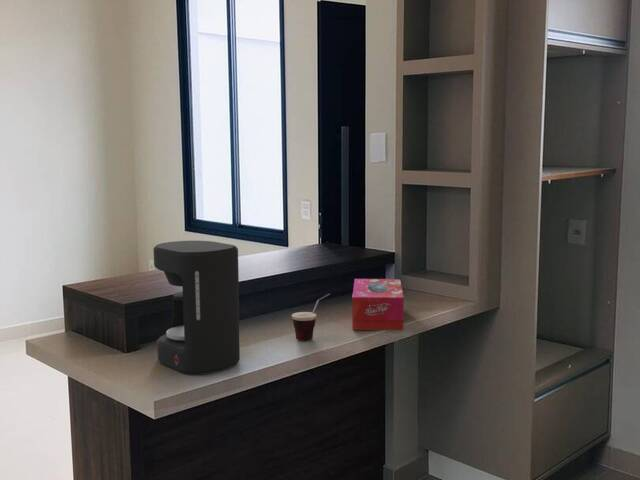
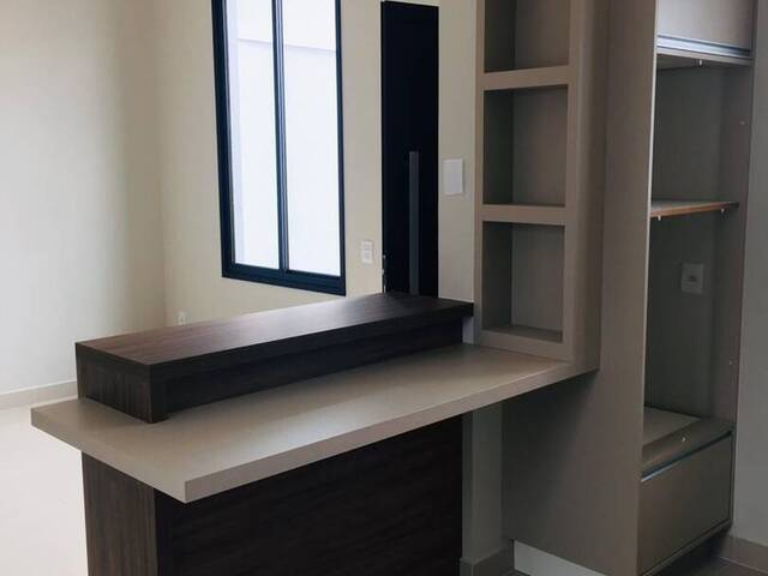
- cup (312, 316)
- tissue box (377, 302)
- coffee maker (194, 304)
